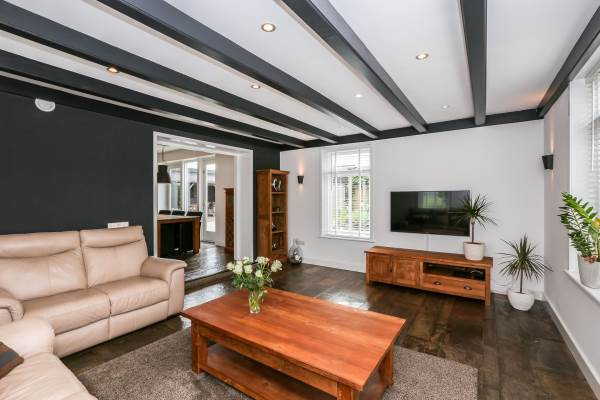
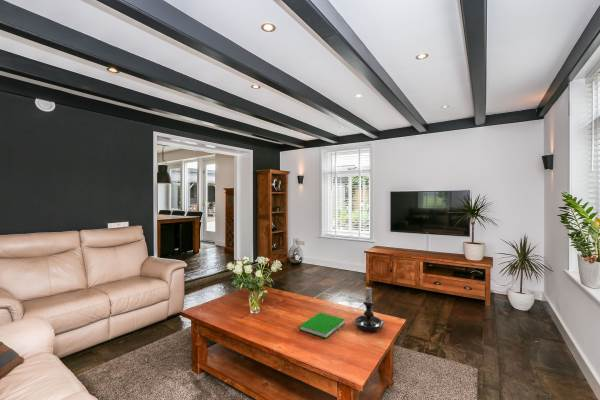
+ book (322, 324)
+ candle holder (369, 305)
